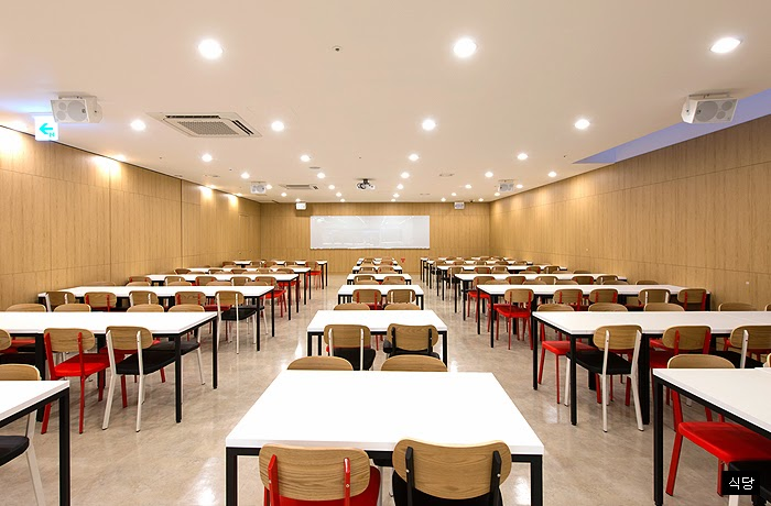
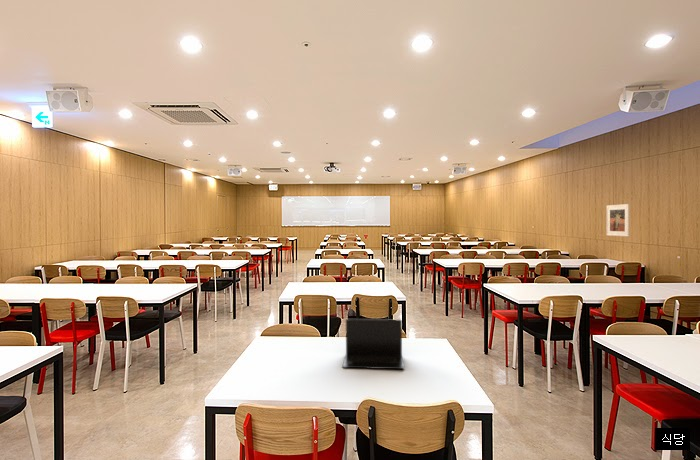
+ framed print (617, 220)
+ laptop (373, 343)
